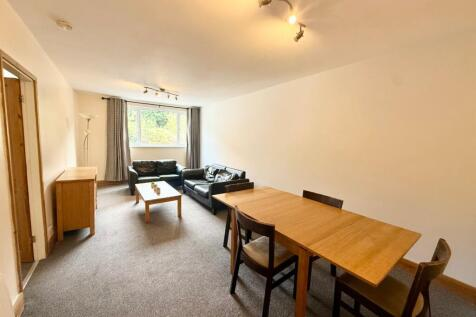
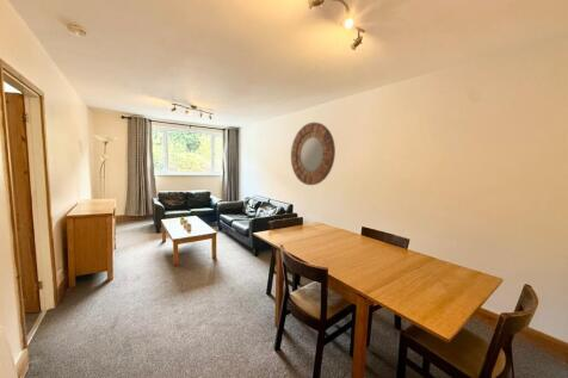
+ home mirror (310, 154)
